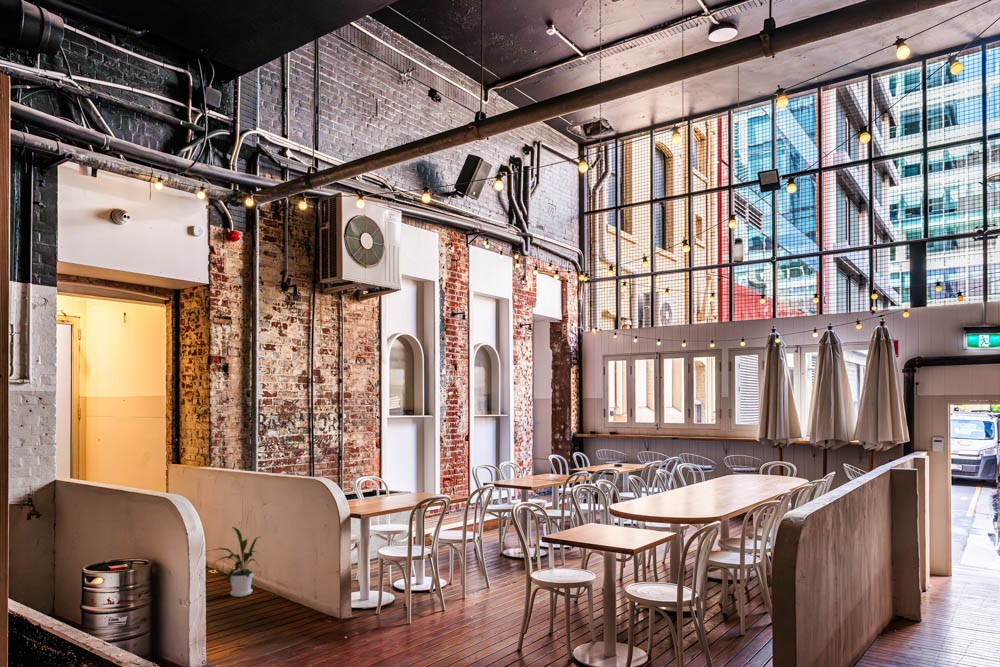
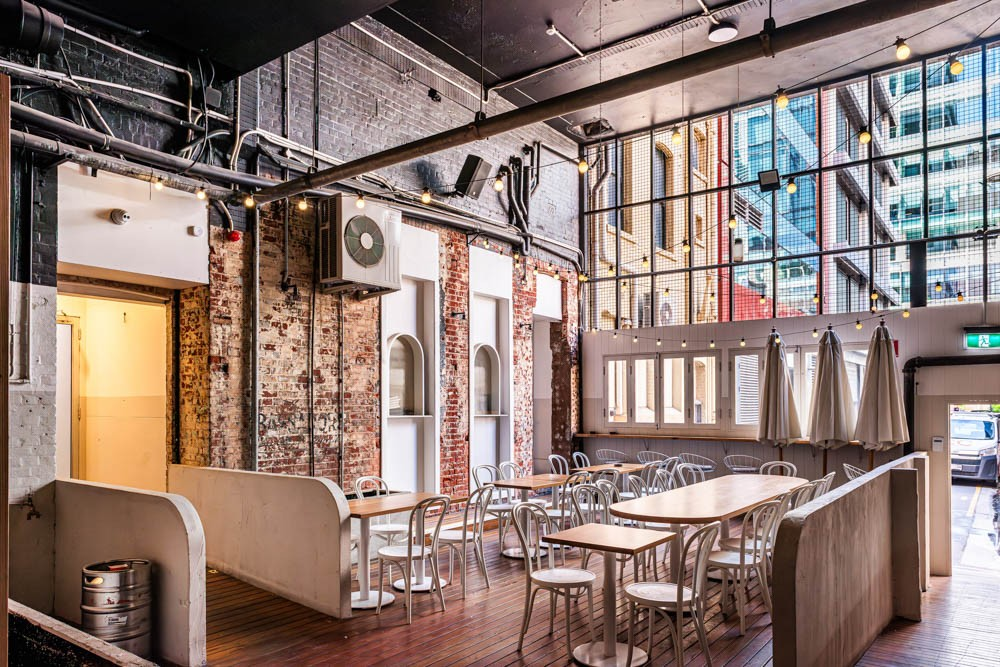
- house plant (239, 561)
